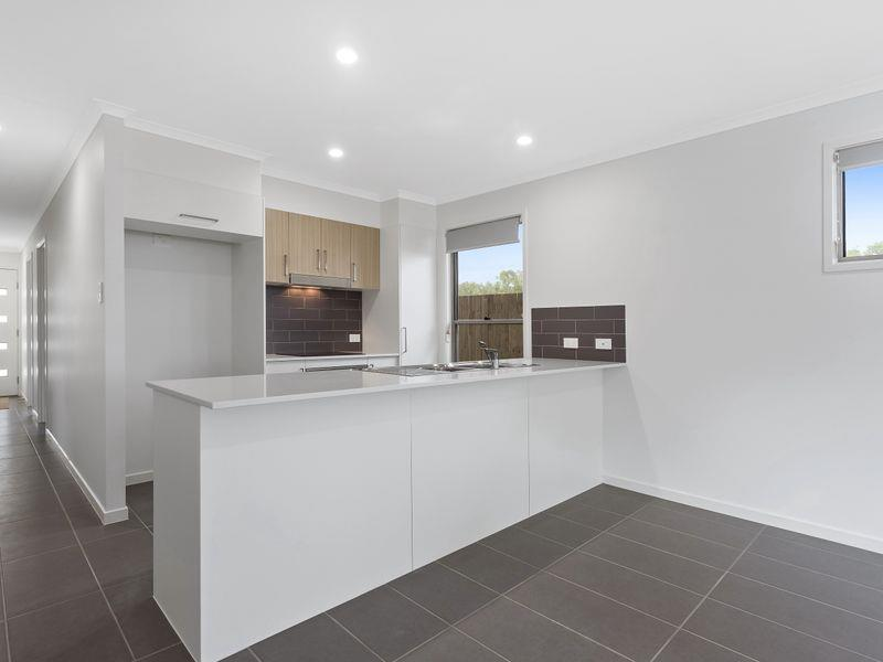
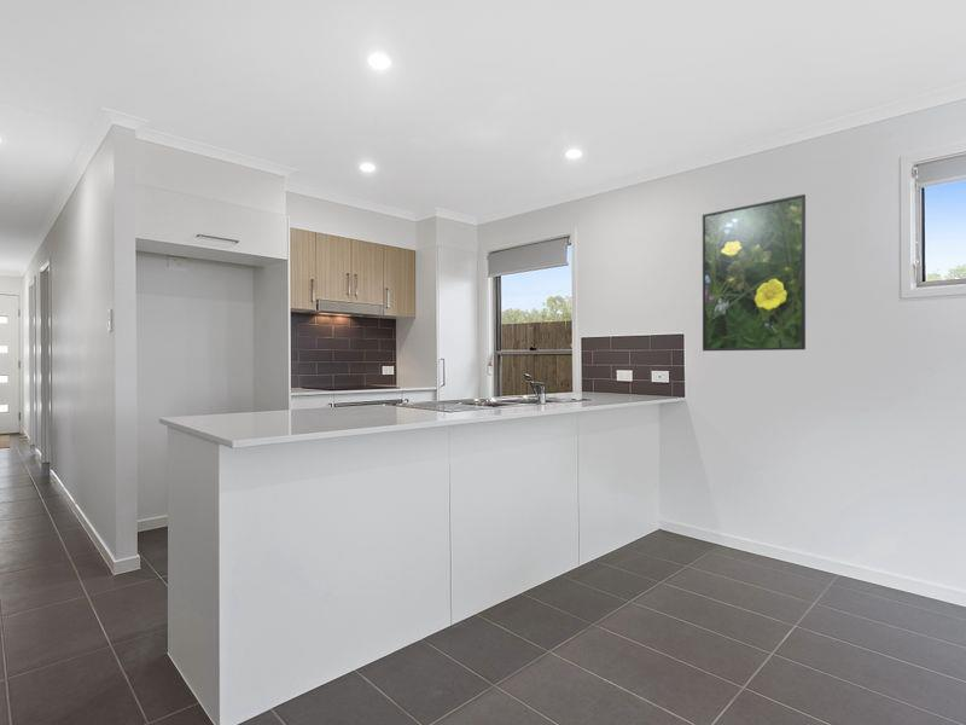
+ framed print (750, 278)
